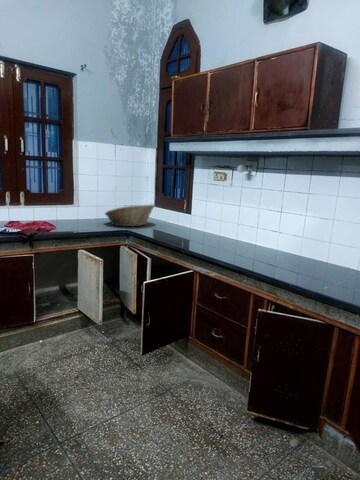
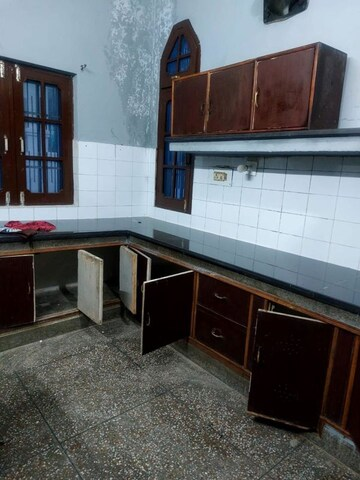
- fruit basket (130, 213)
